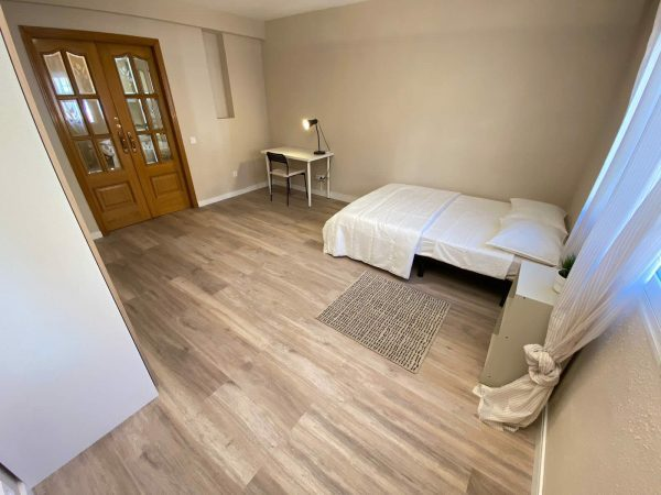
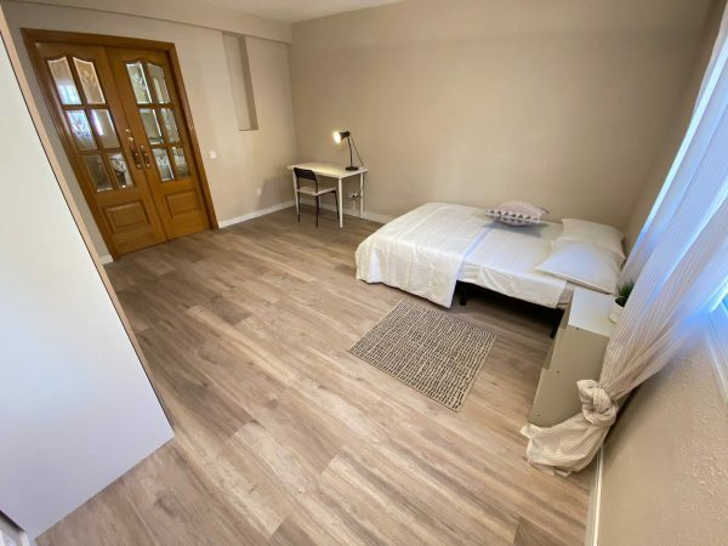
+ decorative pillow (516, 212)
